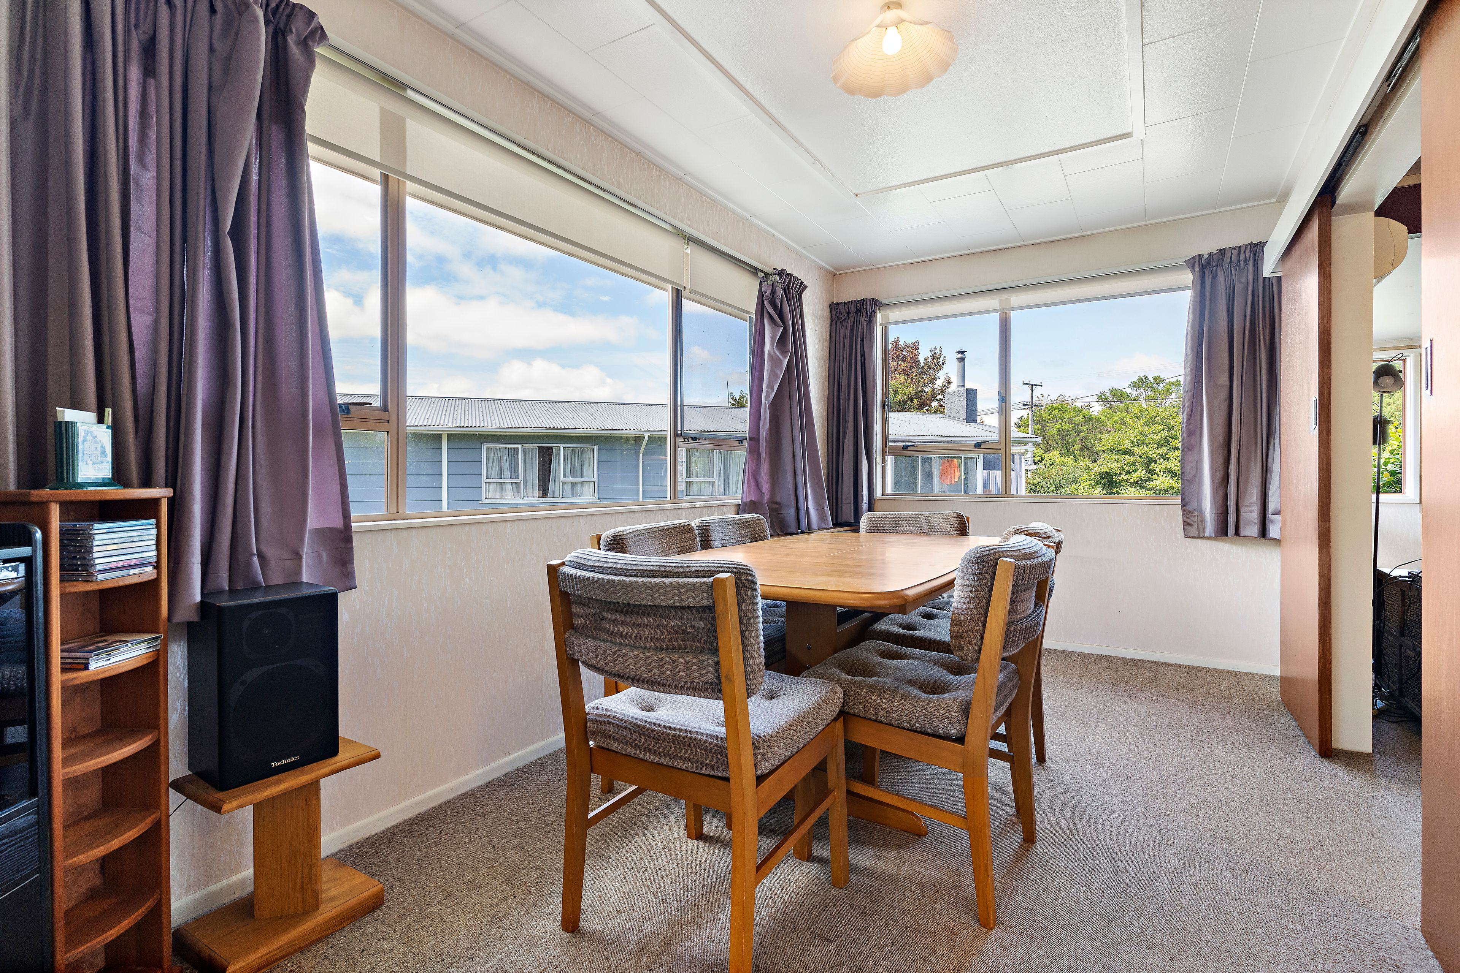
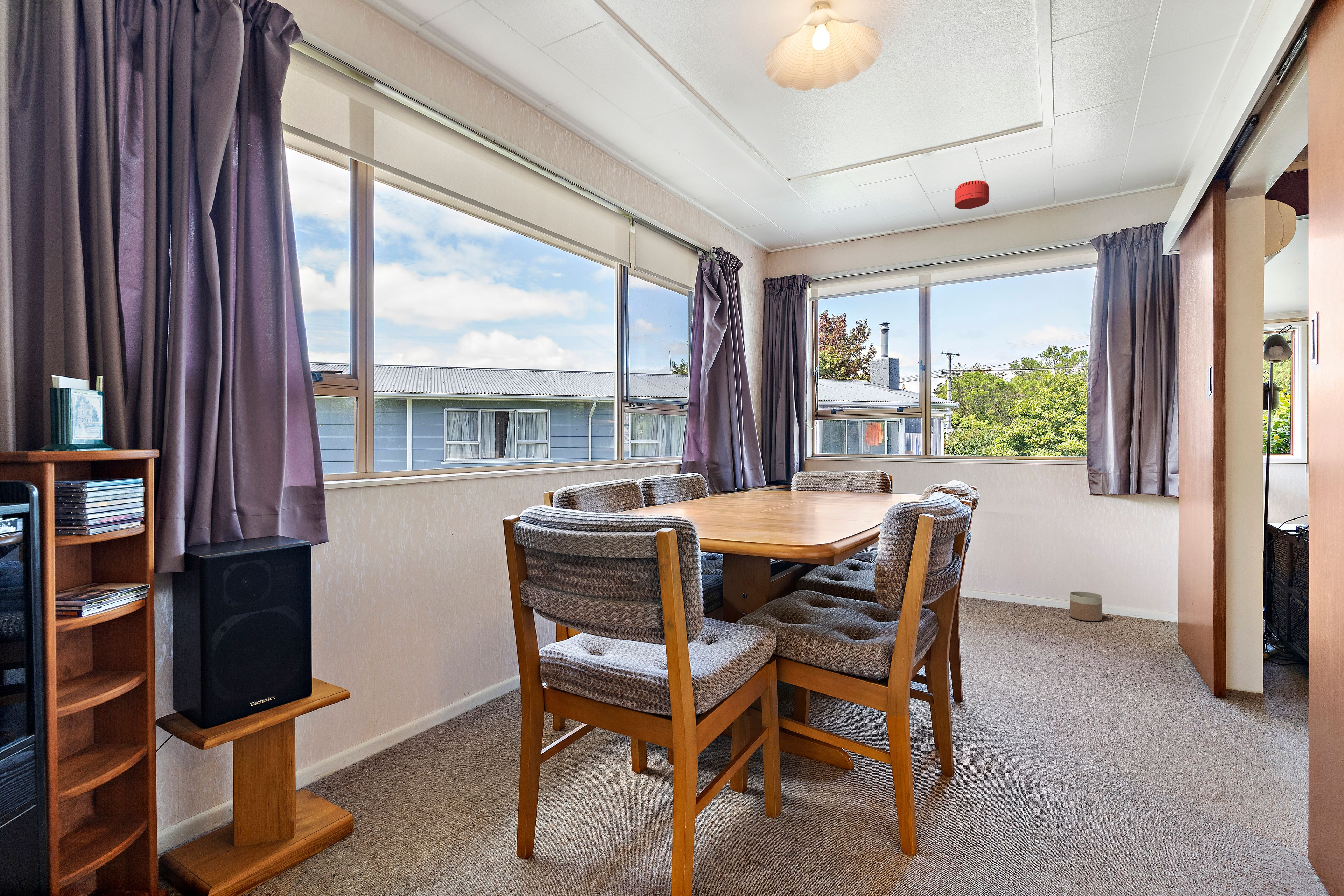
+ planter (1086, 606)
+ smoke detector (972, 194)
